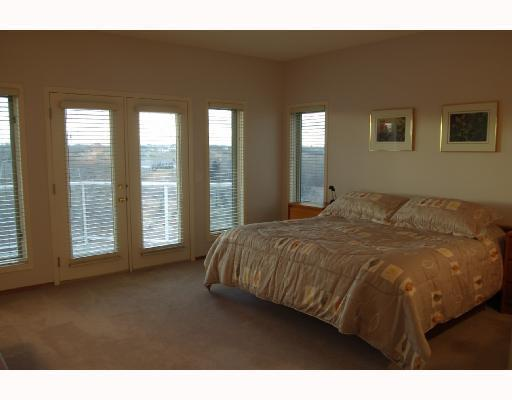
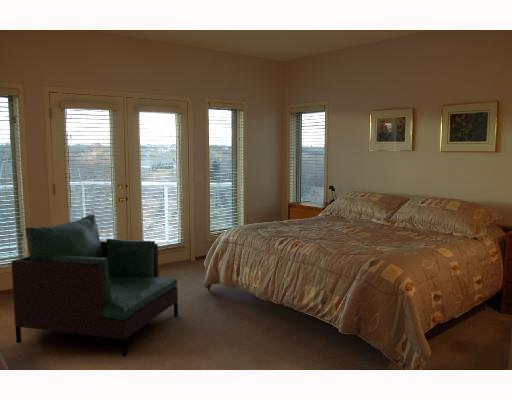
+ armchair (101, 275)
